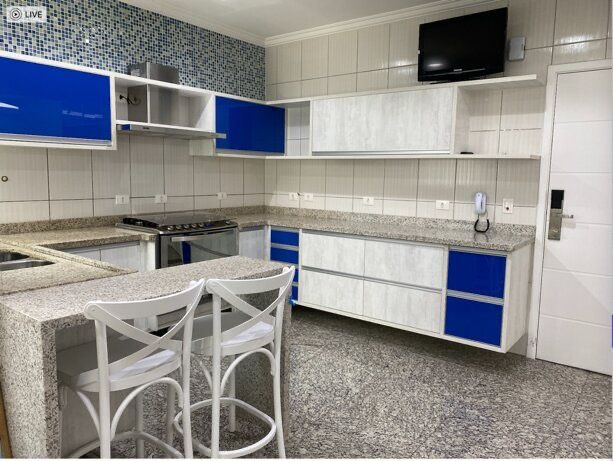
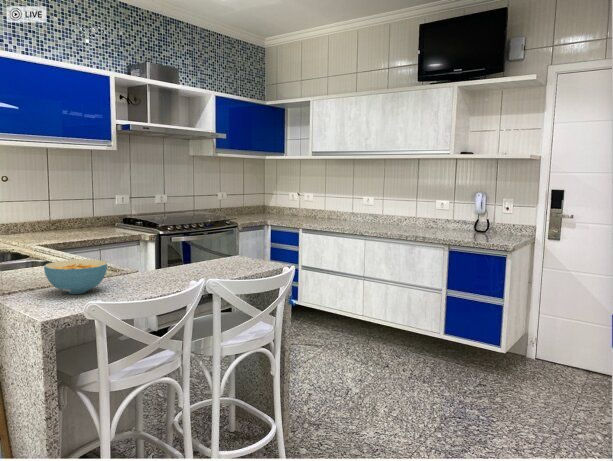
+ cereal bowl (77, 278)
